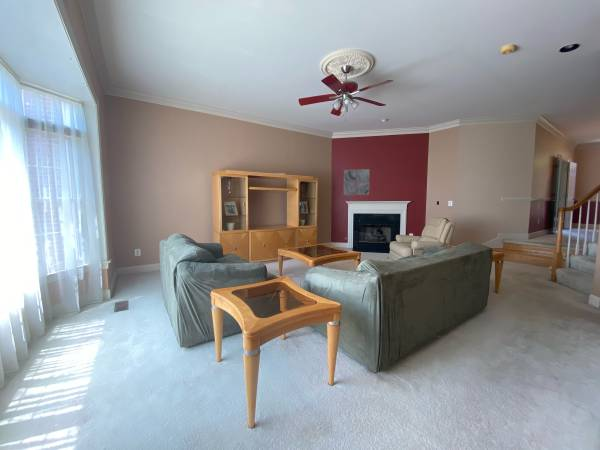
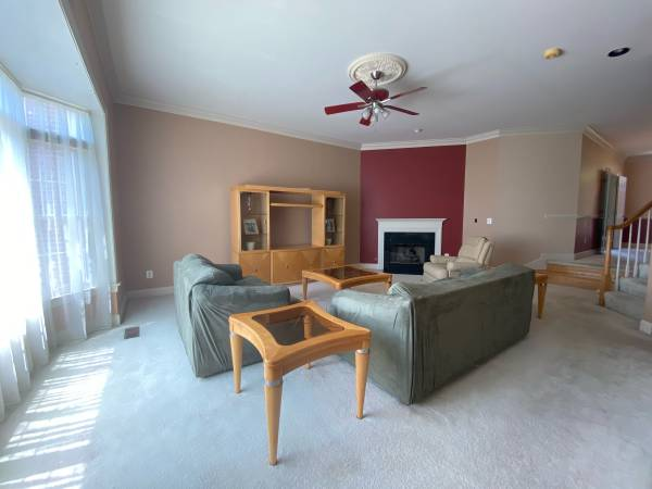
- wall art (355, 181)
